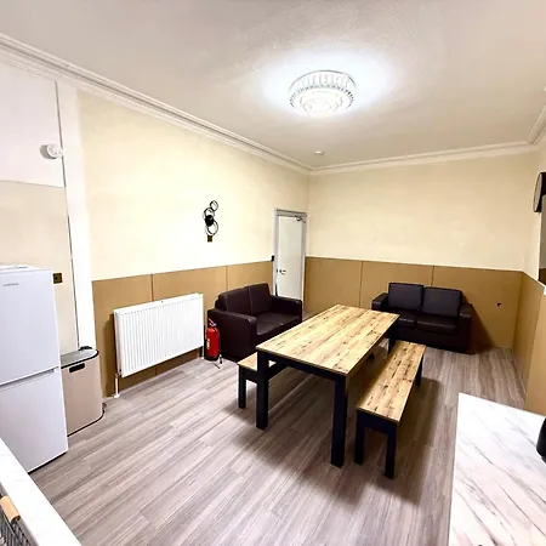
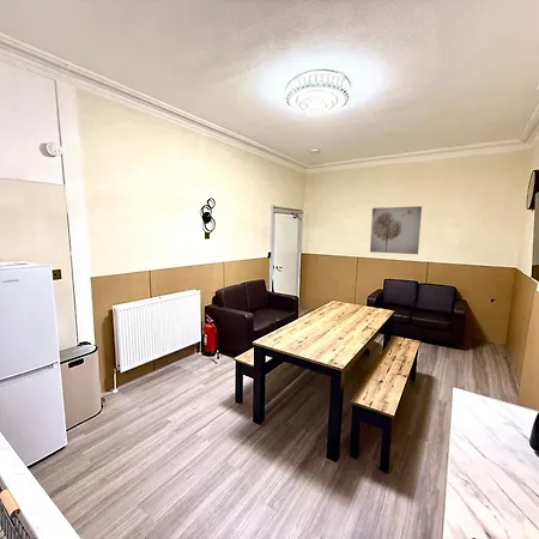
+ wall art (394, 230)
